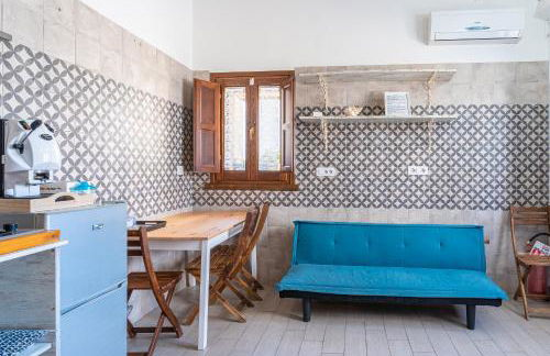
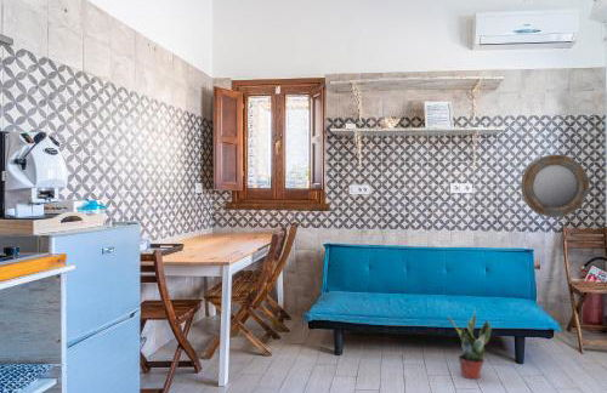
+ potted plant (466, 342)
+ home mirror (554, 186)
